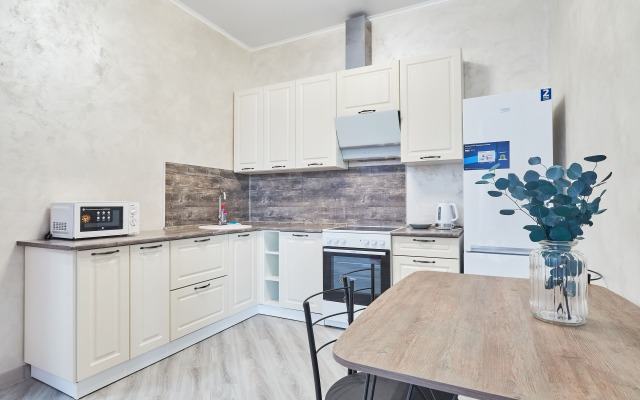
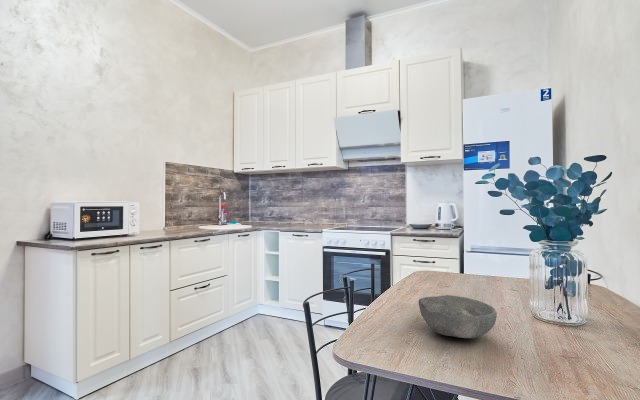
+ bowl (456, 318)
